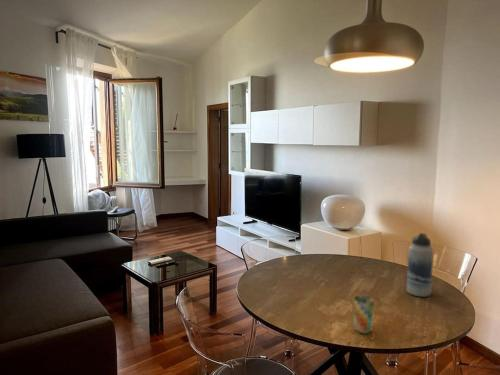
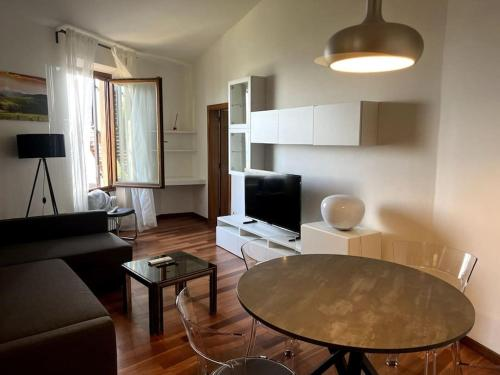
- cup (363, 314)
- water bottle (421, 262)
